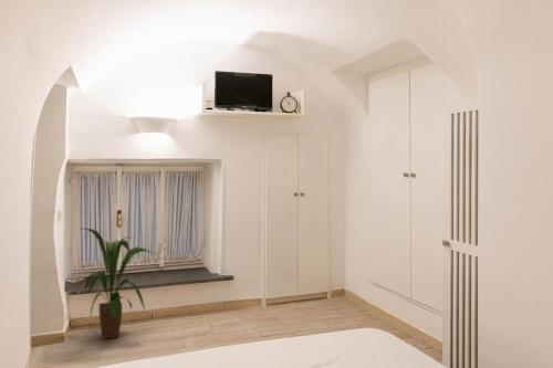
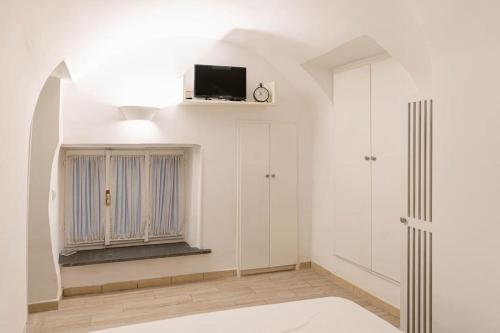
- house plant (122, 280)
